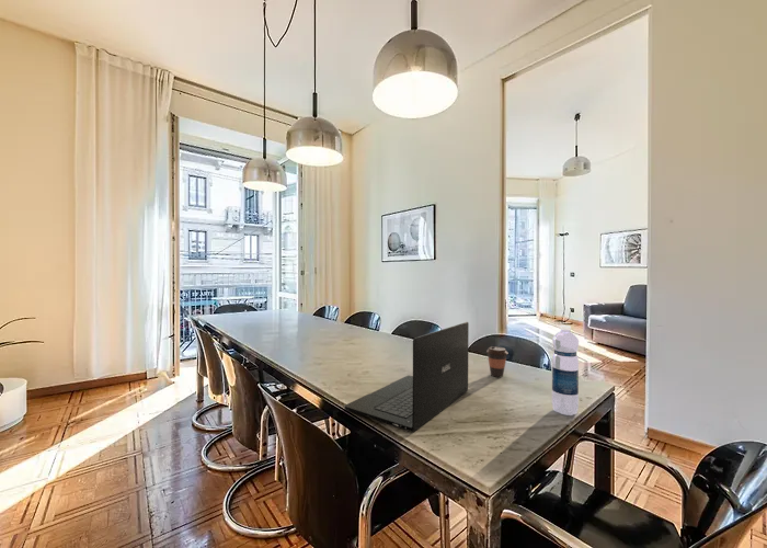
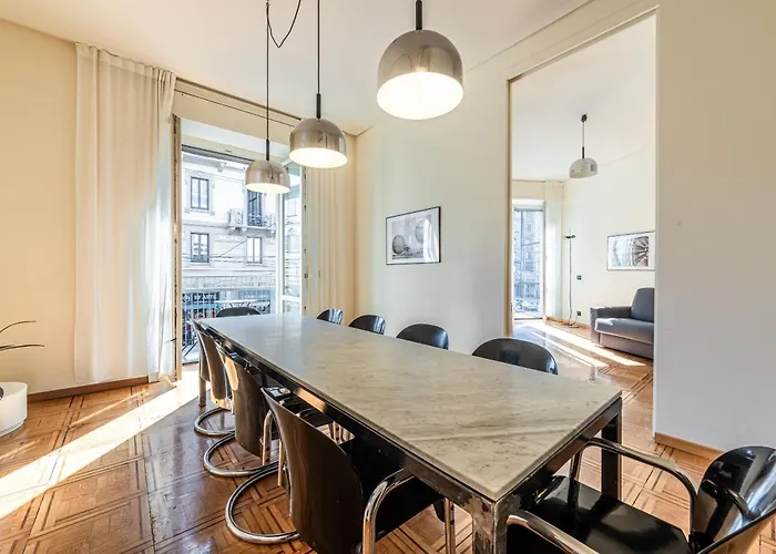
- water bottle (564, 368)
- coffee cup (496, 362)
- laptop (413, 362)
